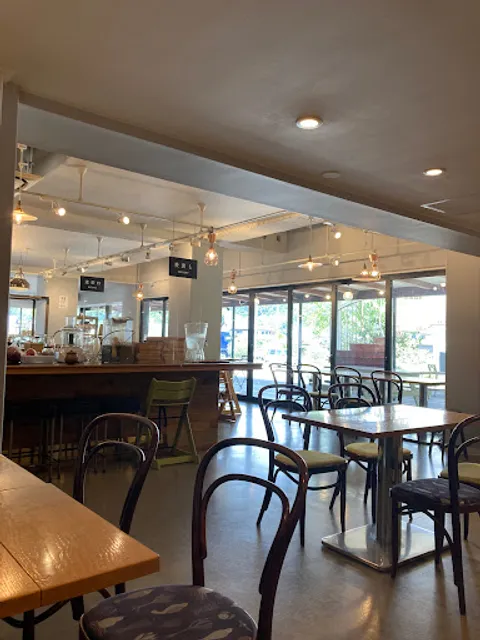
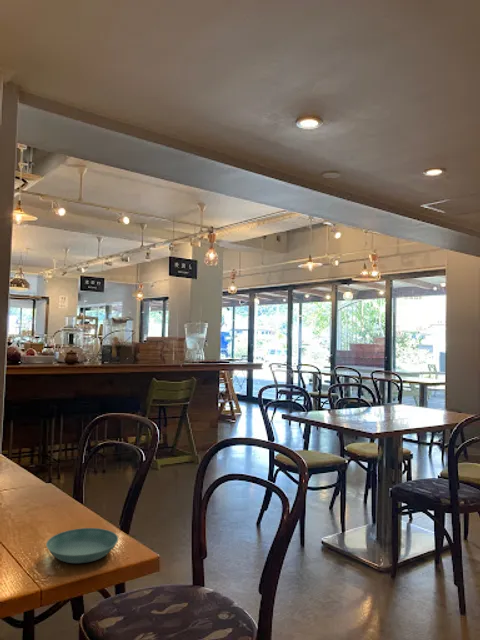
+ saucer (82, 546)
